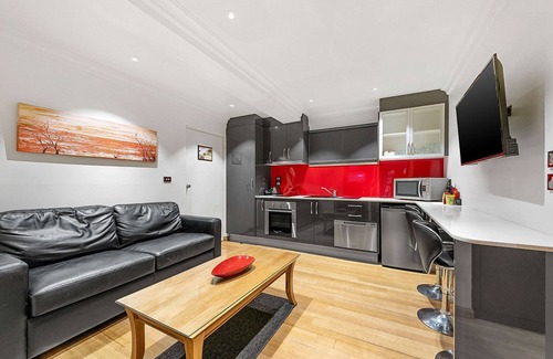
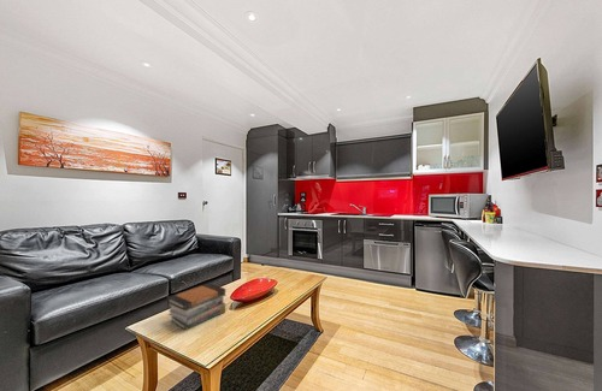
+ book stack (197, 304)
